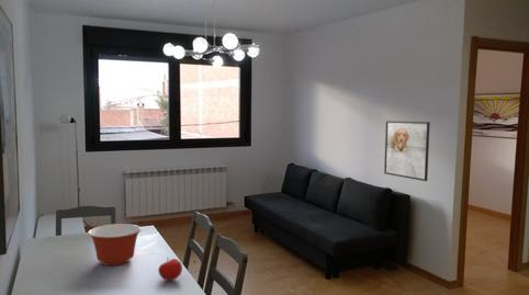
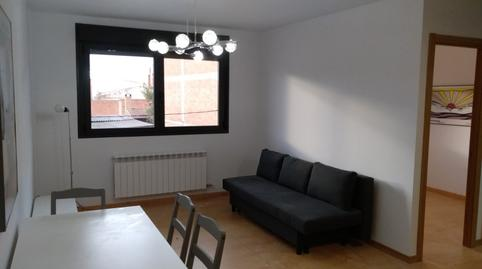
- fruit (170, 269)
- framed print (405, 149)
- mixing bowl (115, 246)
